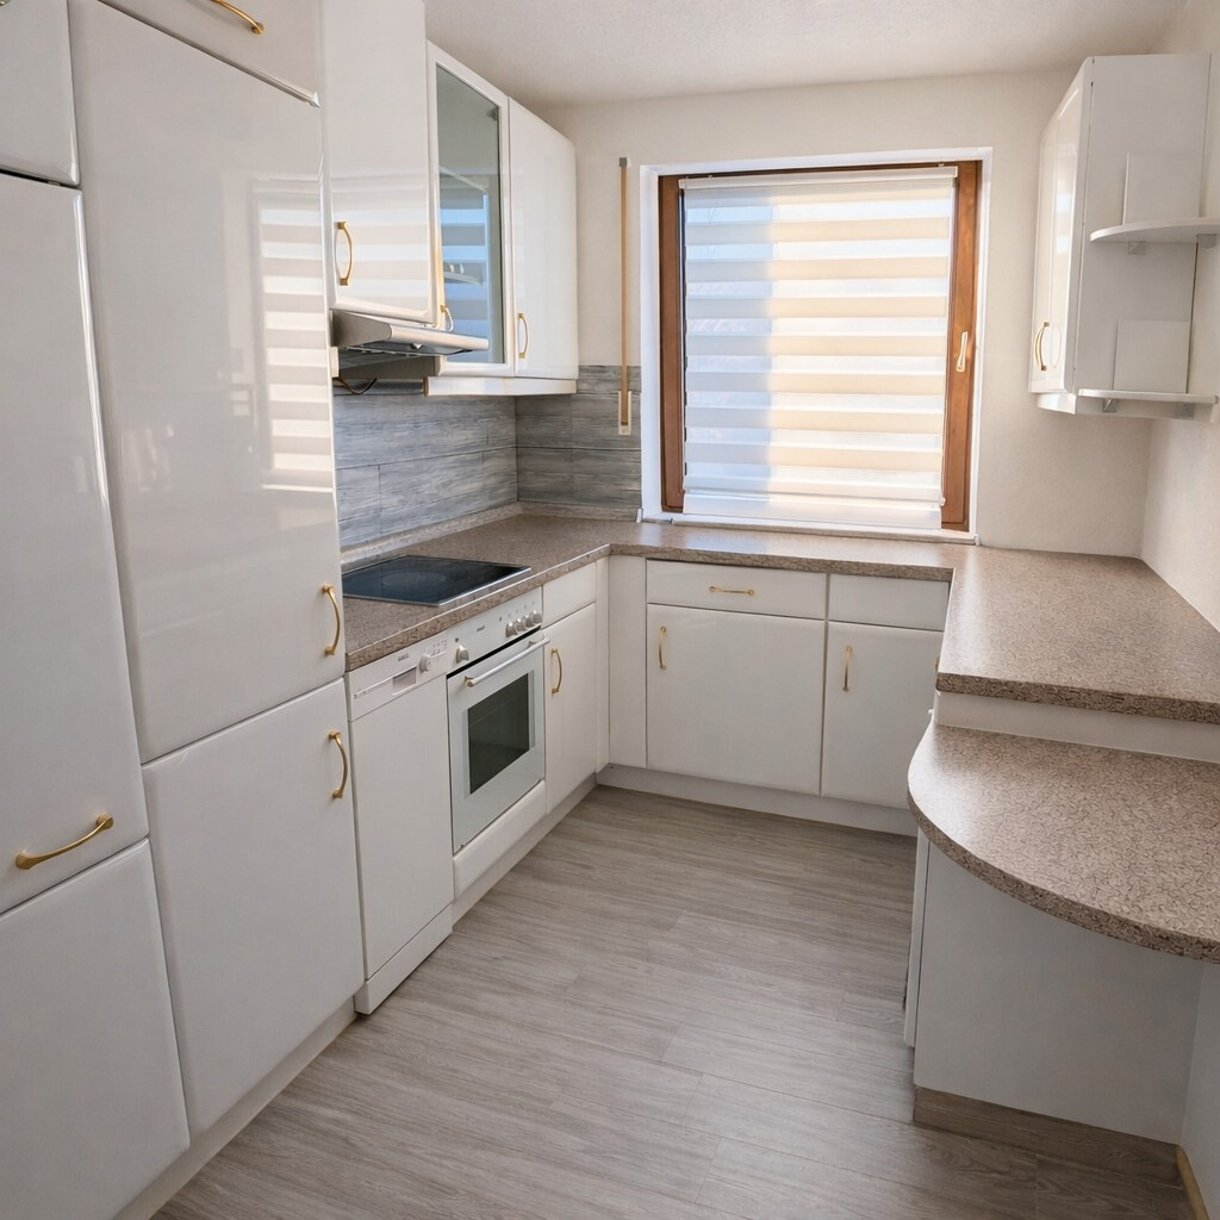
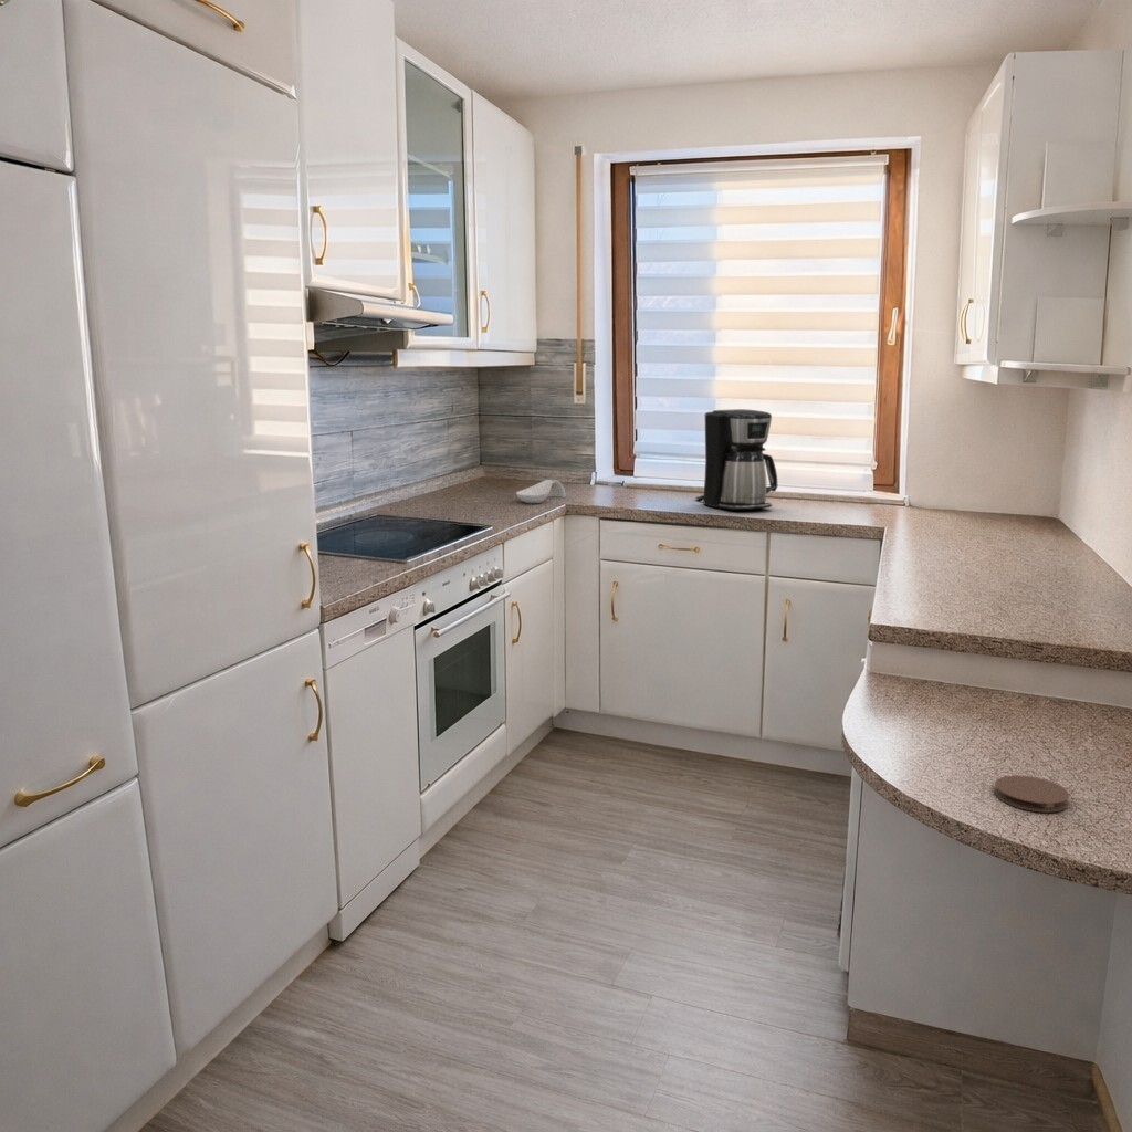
+ coffee maker (738, 458)
+ spoon rest (542, 491)
+ coaster (1030, 793)
